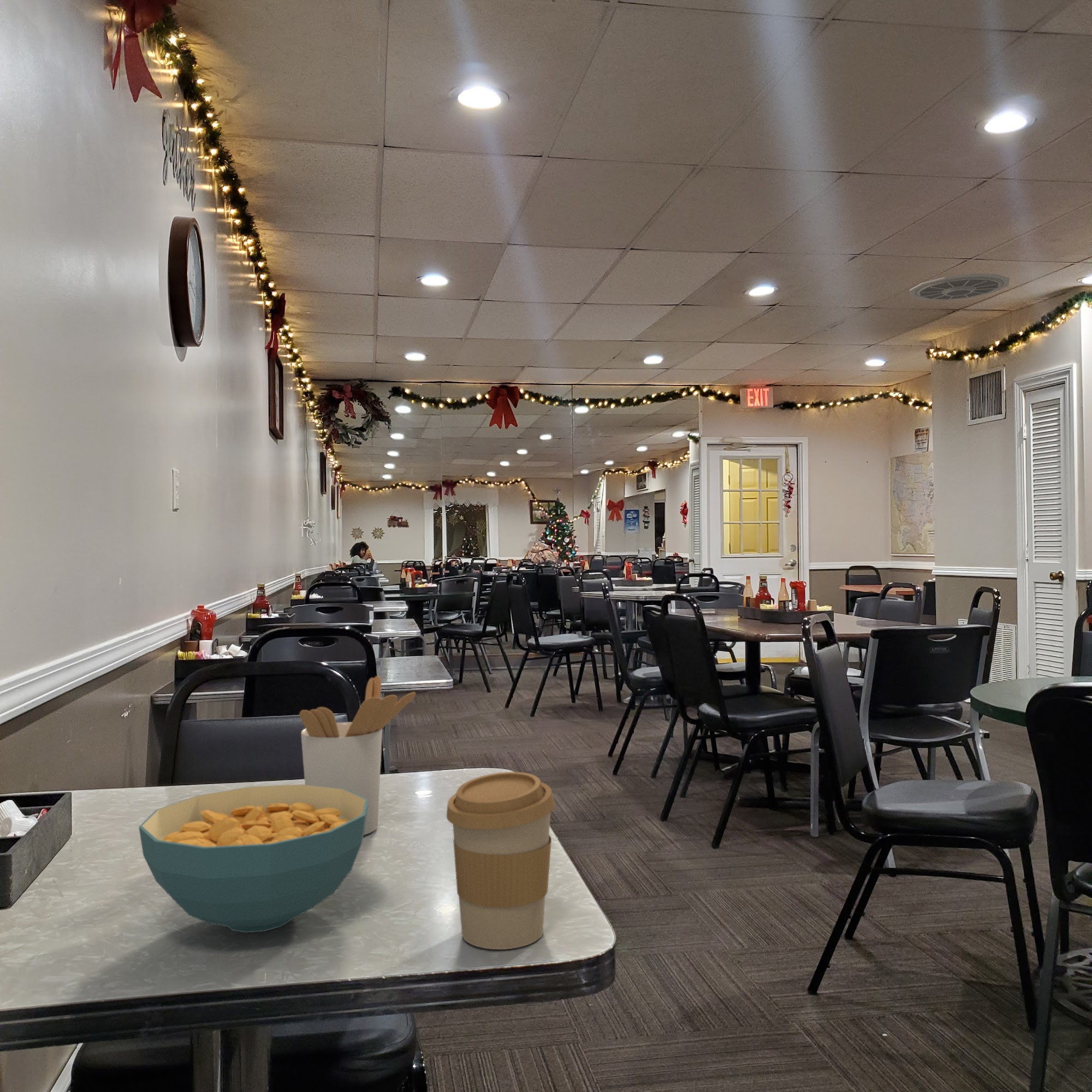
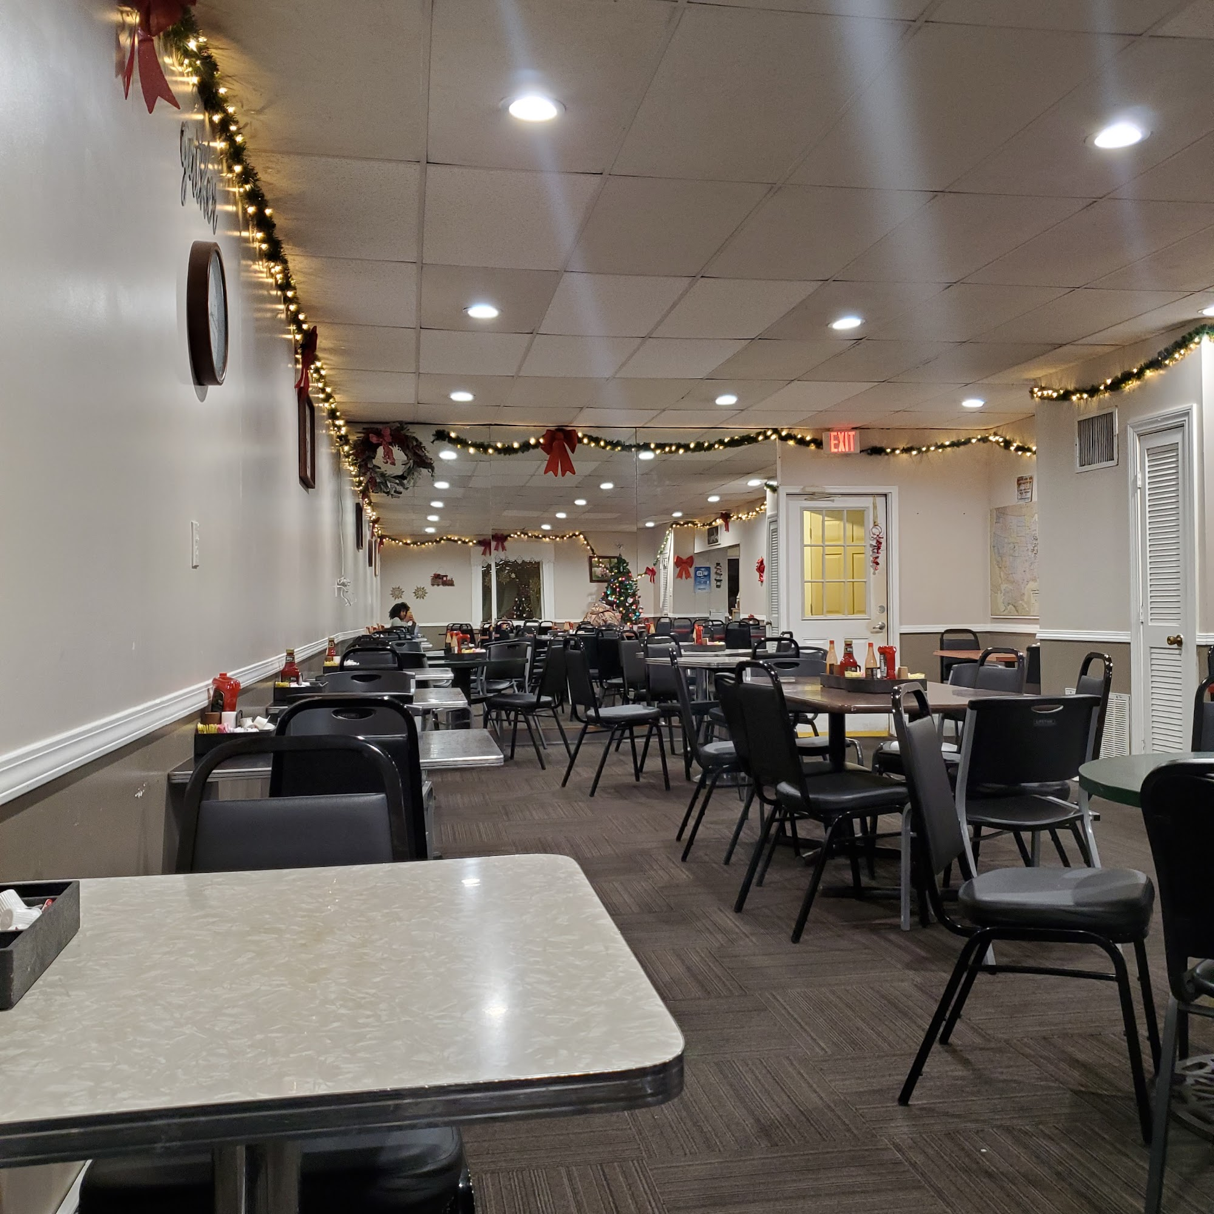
- ceiling vent (958, 289)
- coffee cup (501, 856)
- cereal bowl (259, 865)
- utensil holder (357, 757)
